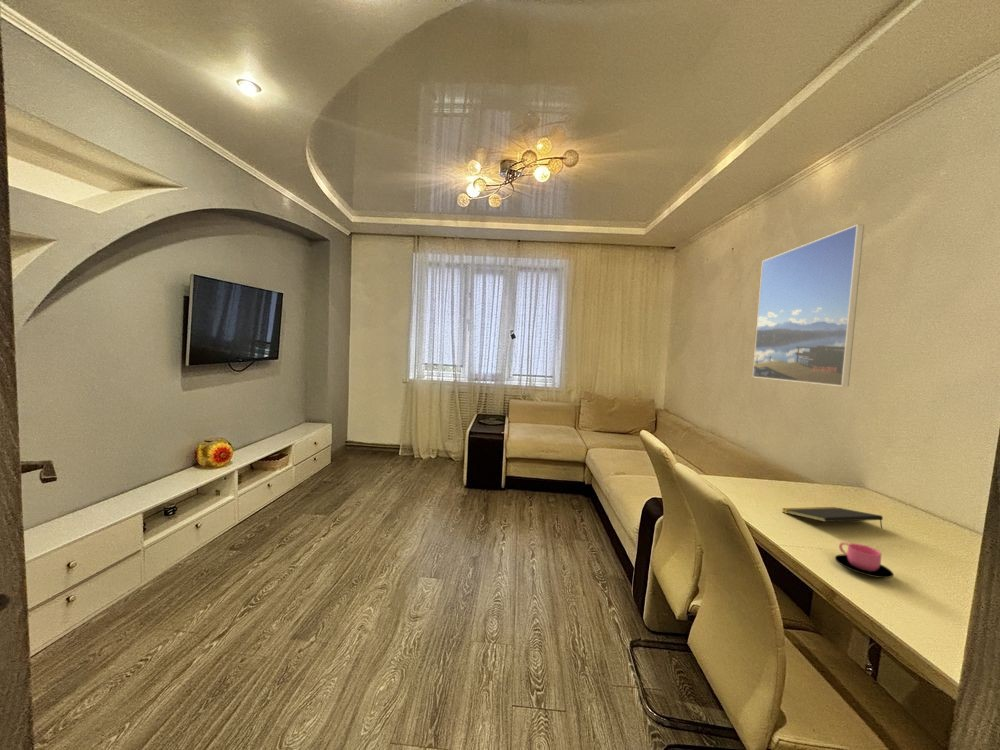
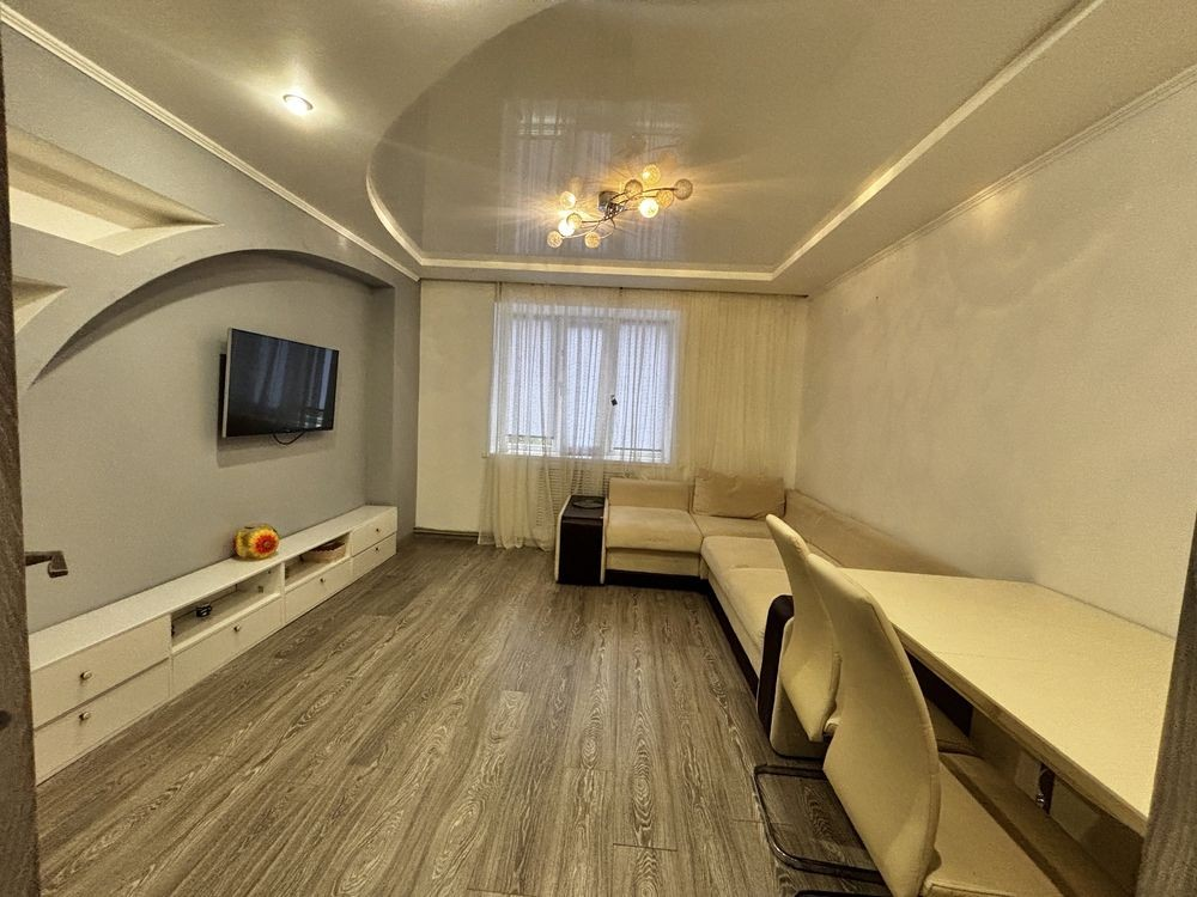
- notepad (830, 513)
- cup (863, 559)
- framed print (798, 314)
